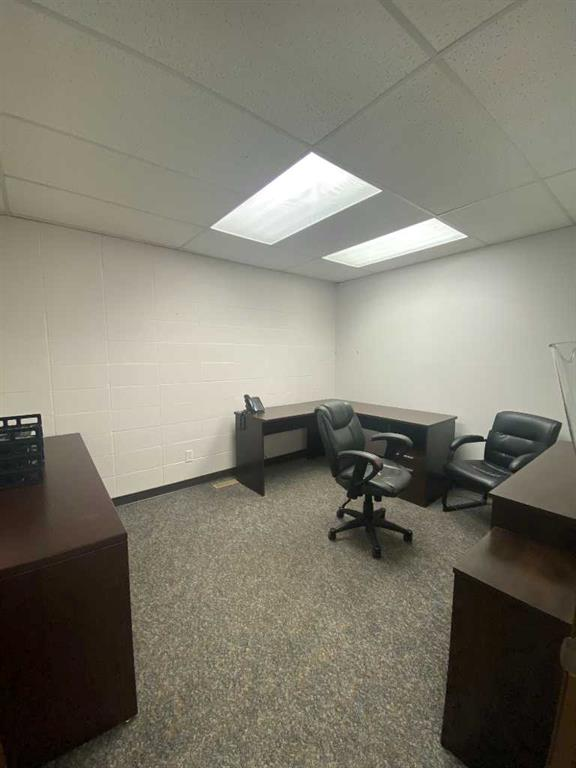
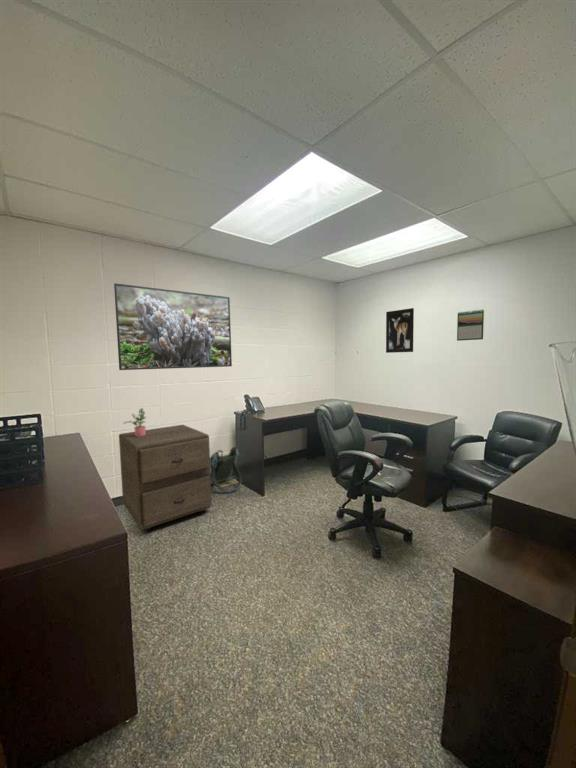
+ filing cabinet (166, 472)
+ potted plant (135, 421)
+ wall art (399, 331)
+ calendar (470, 325)
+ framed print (180, 330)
+ backpack (222, 466)
